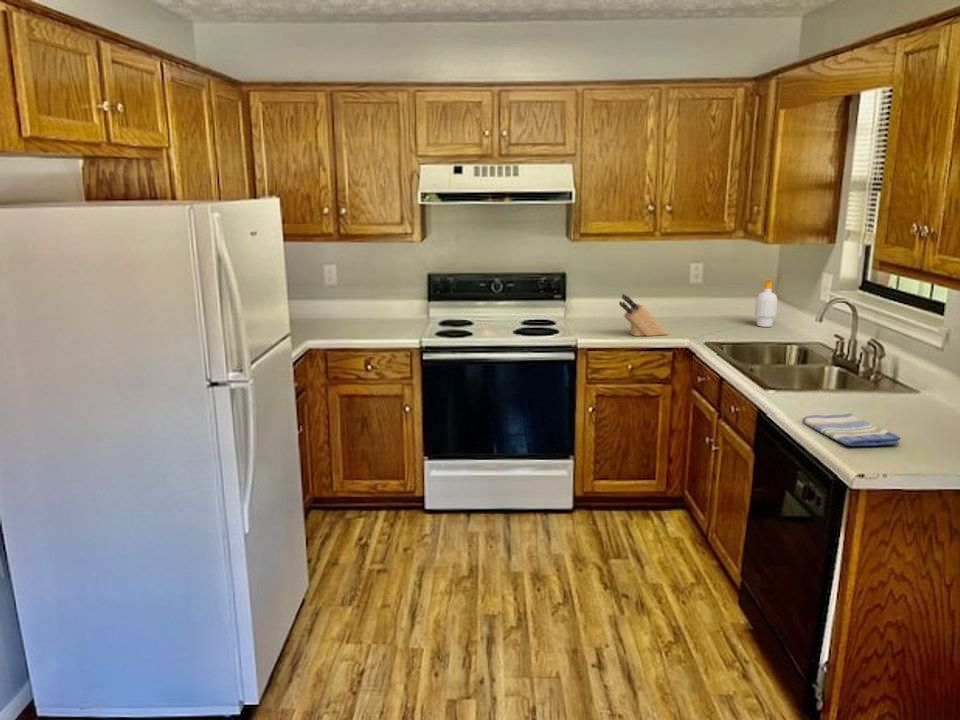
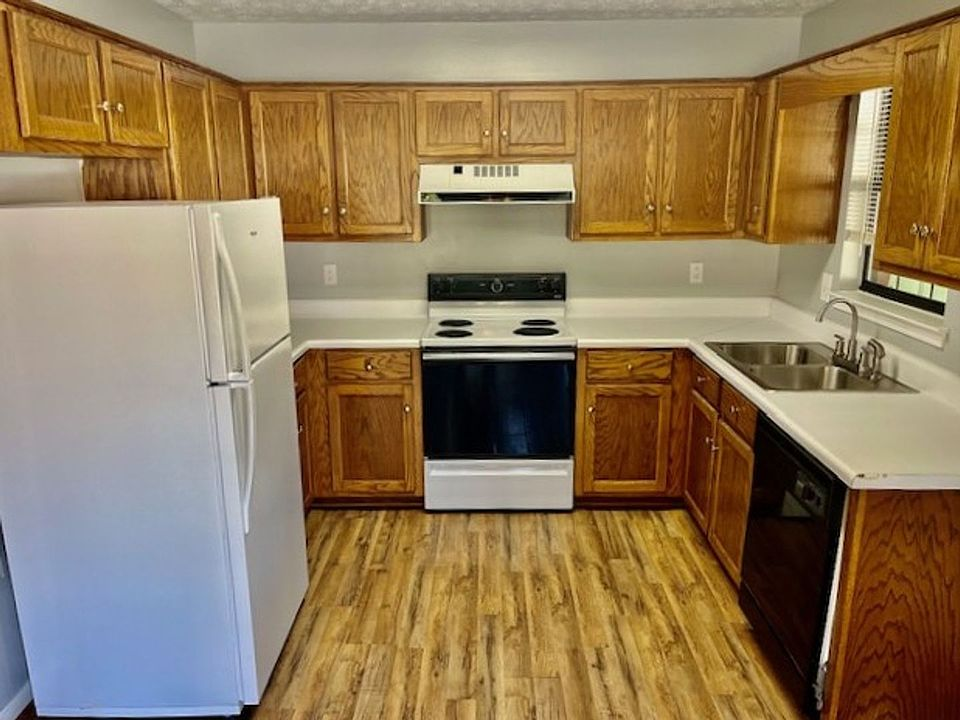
- dish towel (849, 428)
- knife block (643, 314)
- soap bottle (766, 302)
